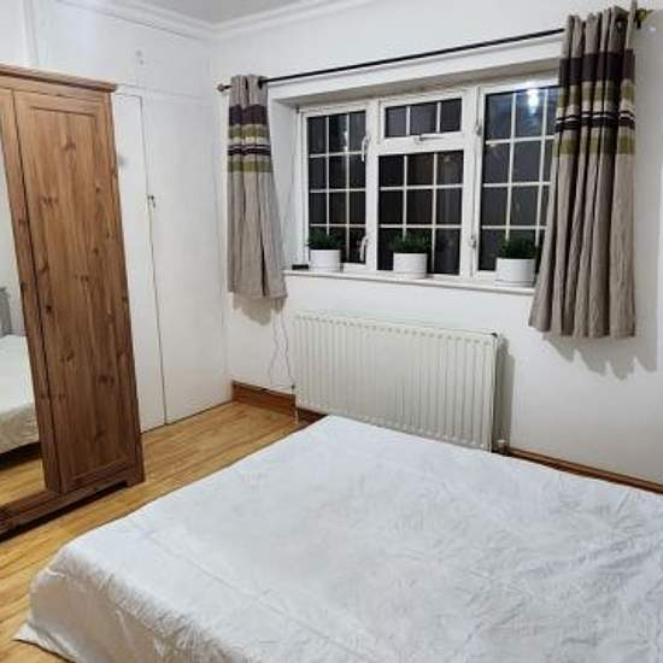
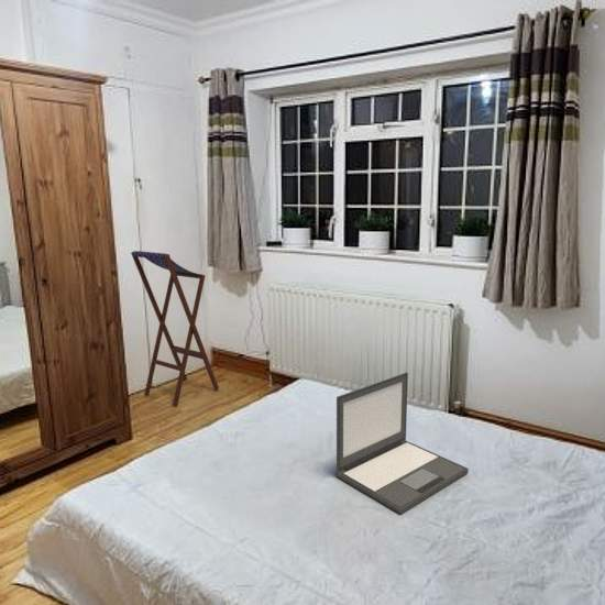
+ stool (166, 328)
+ laptop (403, 435)
